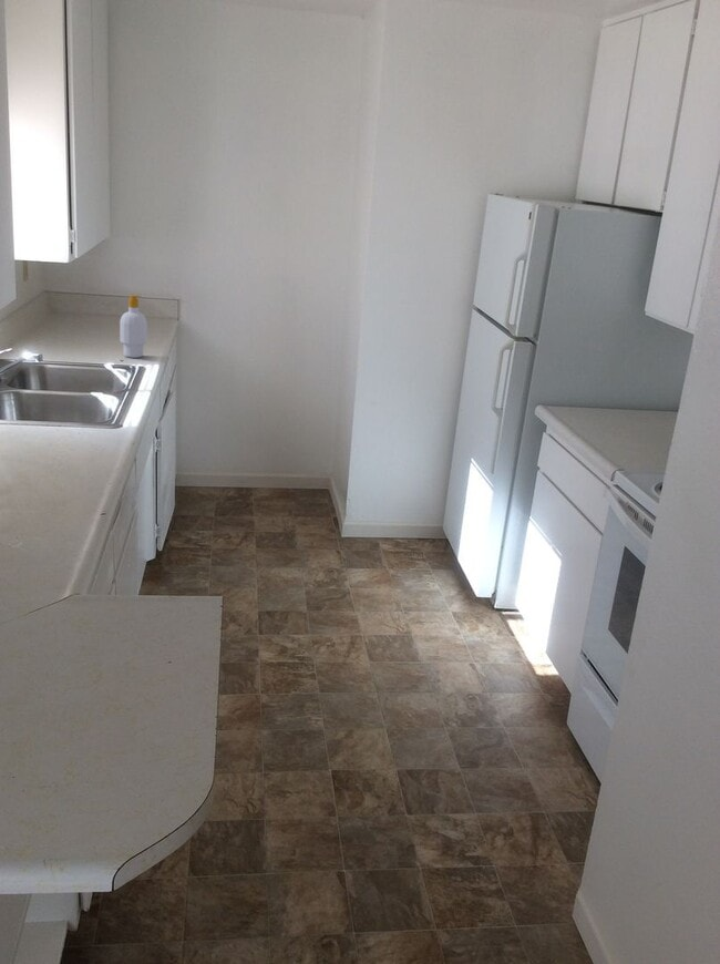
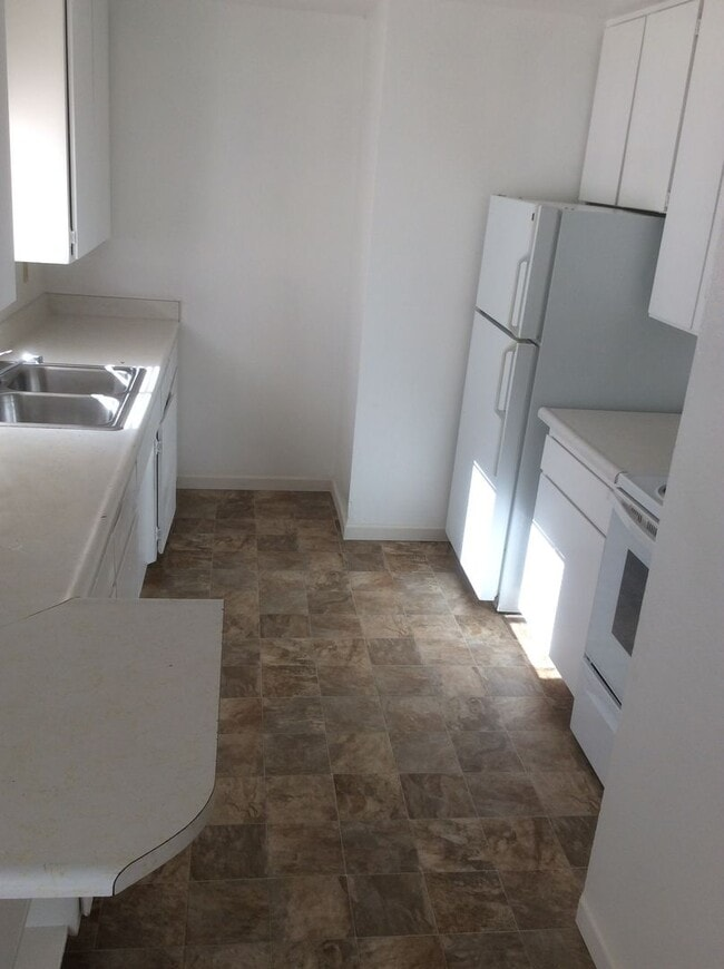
- soap bottle (133, 326)
